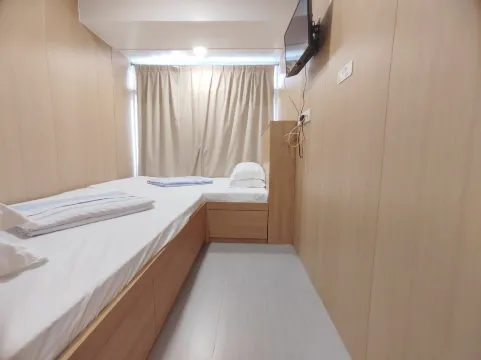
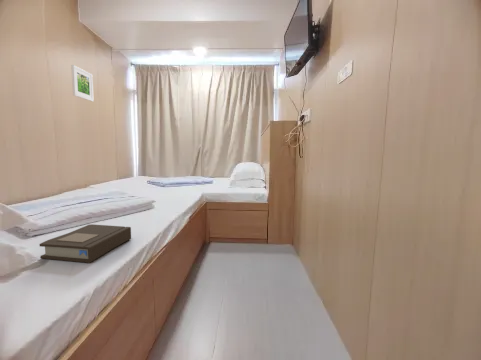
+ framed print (83, 84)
+ book (90, 240)
